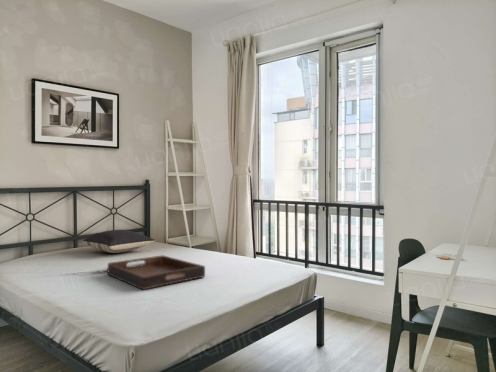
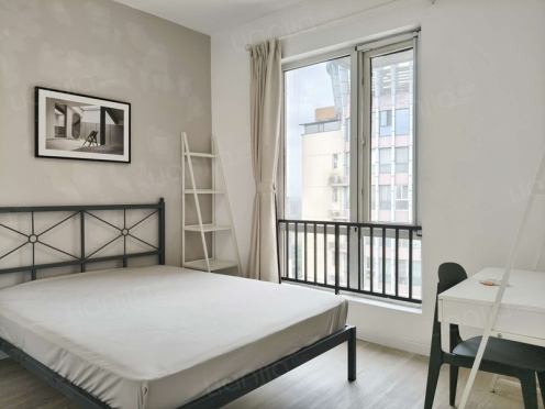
- serving tray (154, 270)
- pillow (119, 240)
